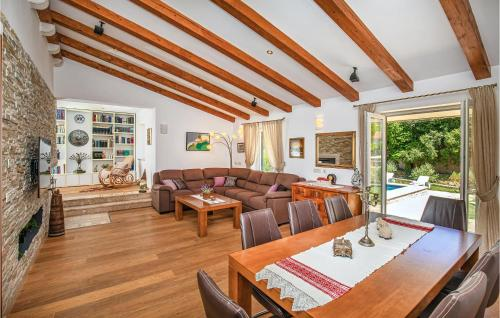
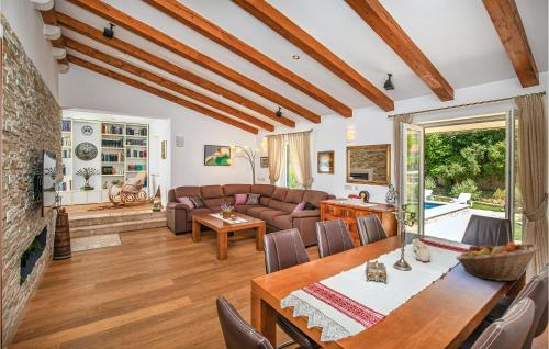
+ fruit basket (495, 257)
